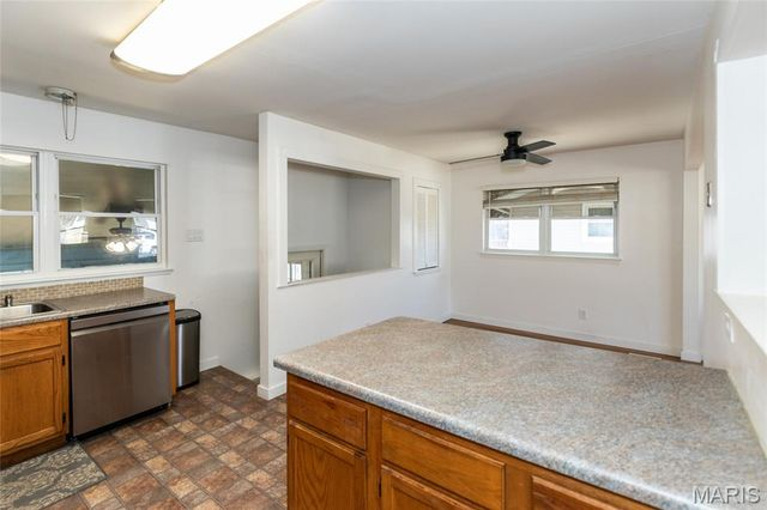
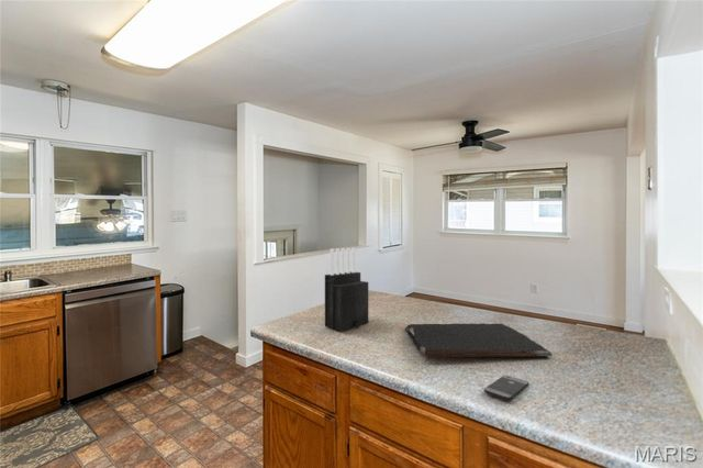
+ cutting board (469, 337)
+ smartphone (506, 387)
+ knife block (348, 287)
